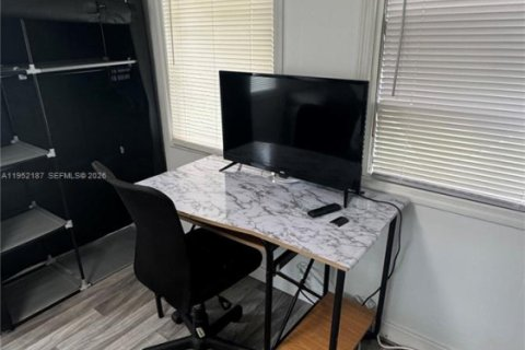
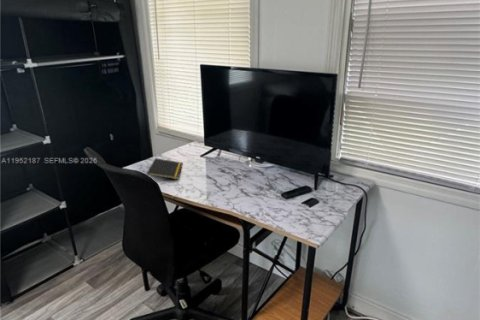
+ notepad (166, 168)
